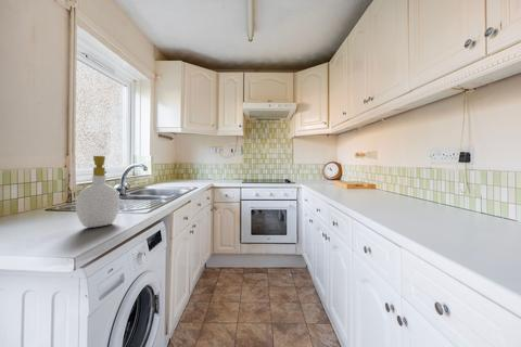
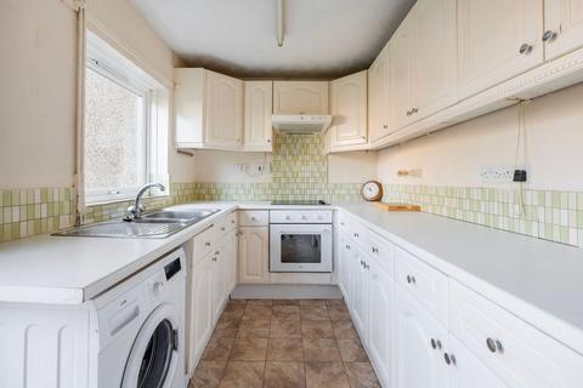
- soap bottle (98, 190)
